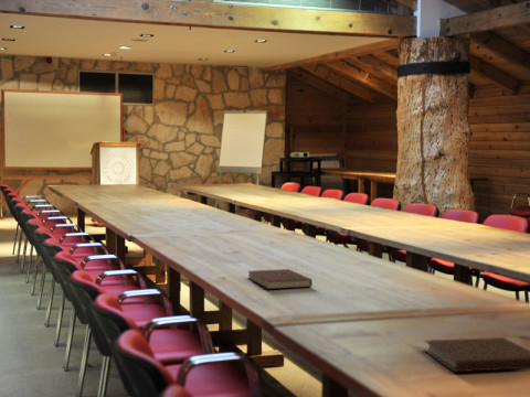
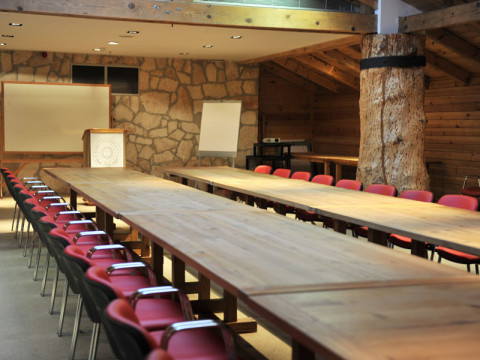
- notebook (480, 354)
- notebook (278, 278)
